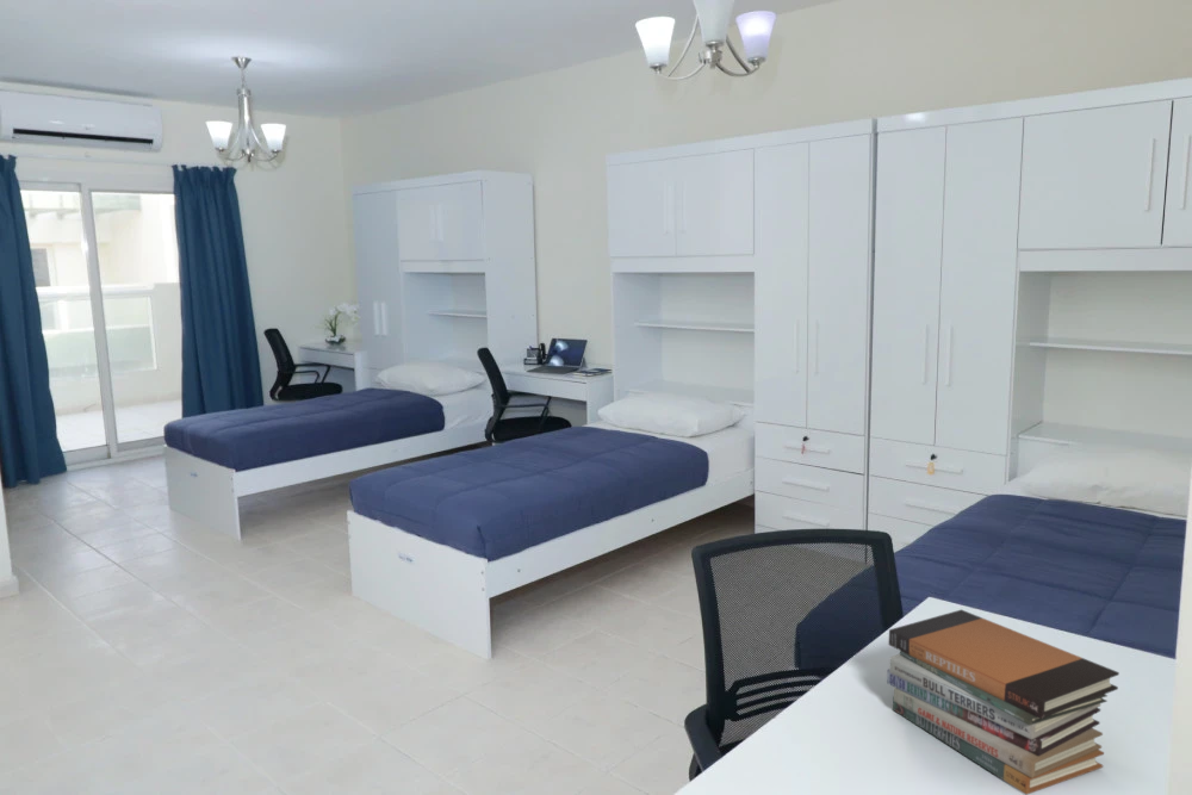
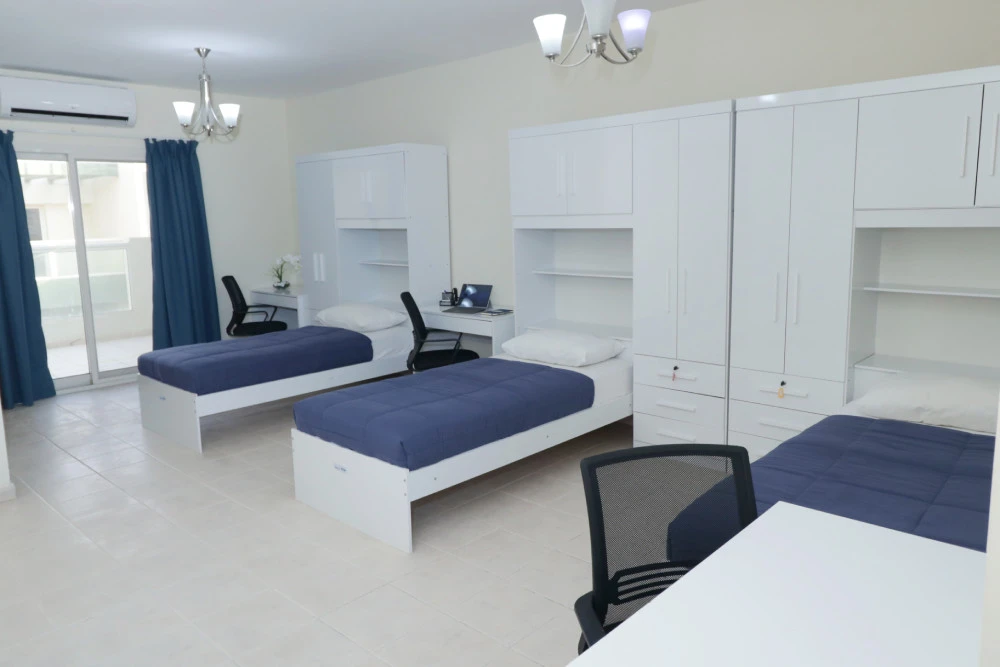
- book stack (992, 692)
